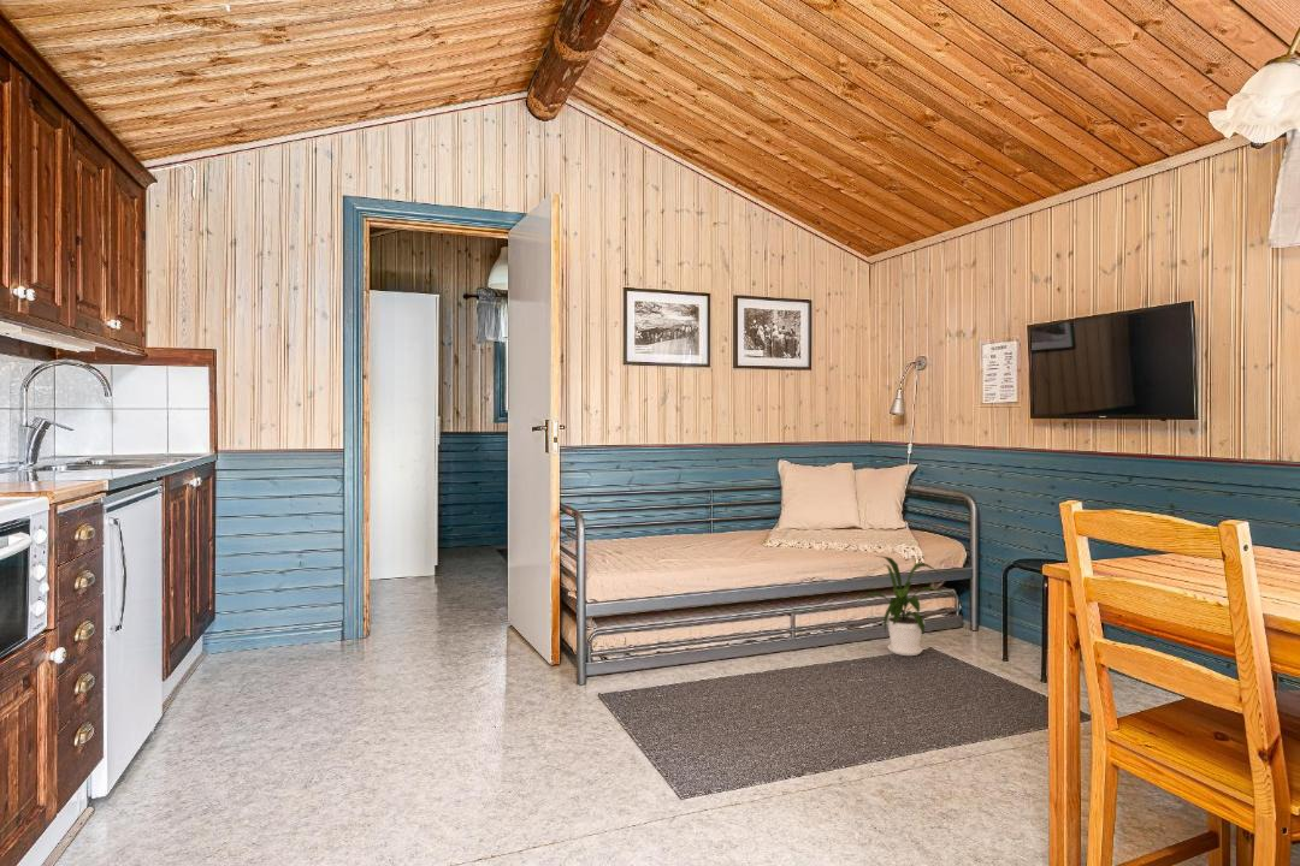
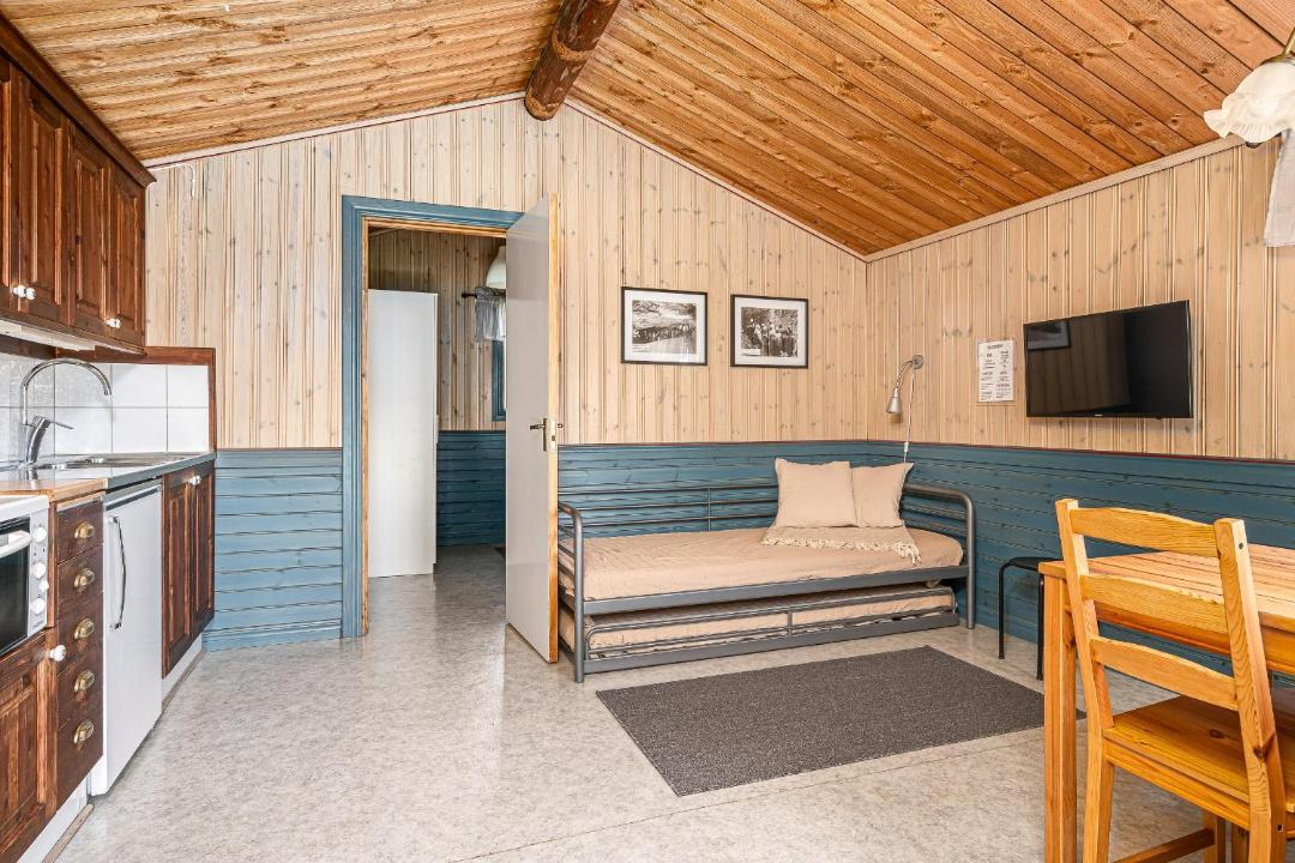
- house plant (903, 603)
